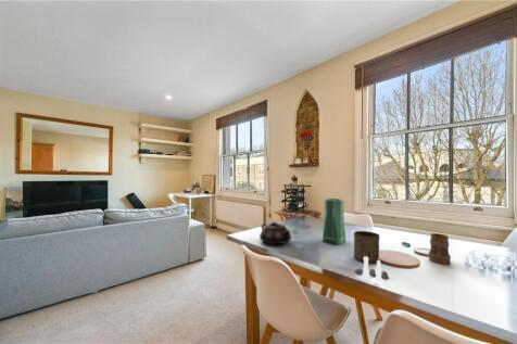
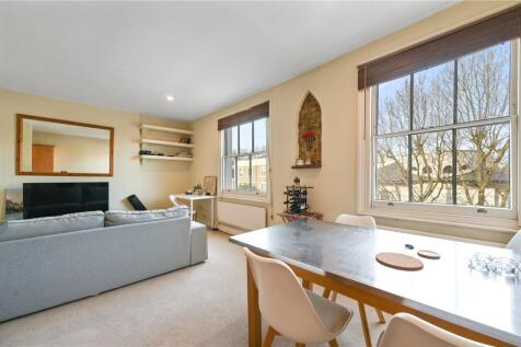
- teapot (275, 231)
- vase (333, 219)
- cup (366, 246)
- salt and pepper shaker set (370, 269)
- mug (439, 249)
